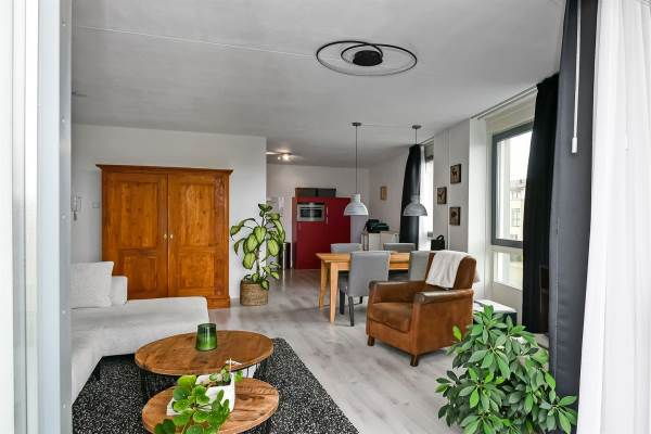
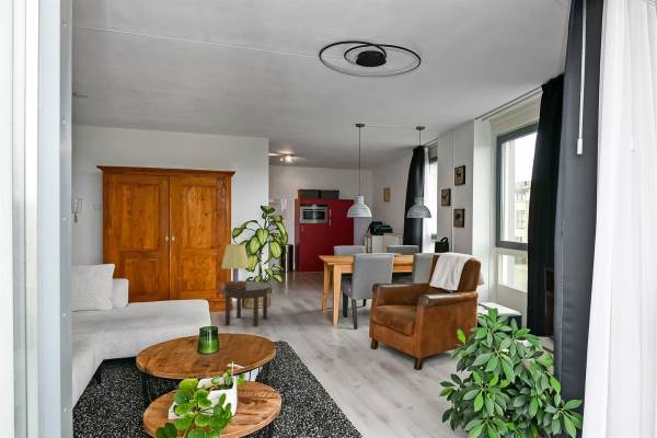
+ side table (246, 298)
+ table lamp (235, 265)
